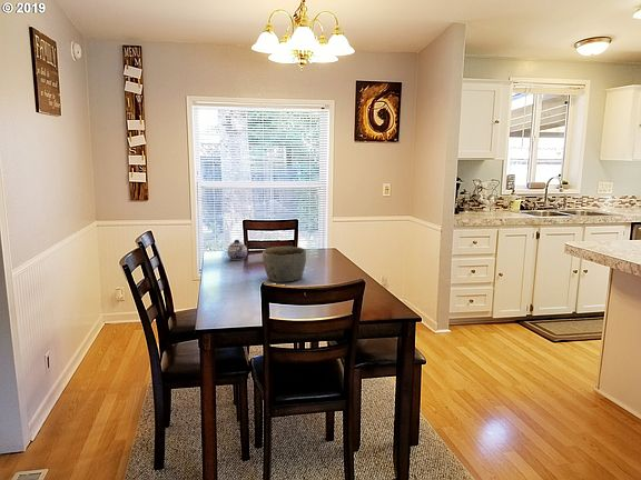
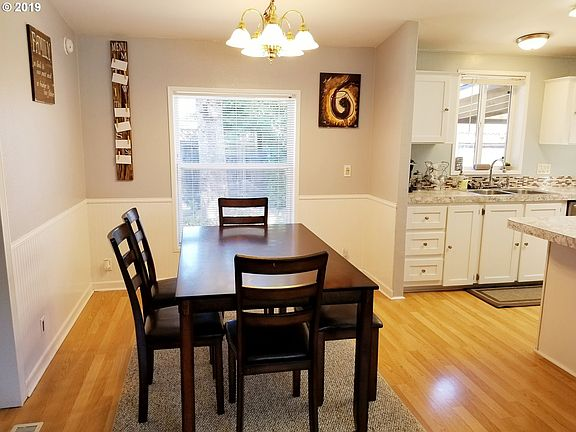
- teapot (237, 249)
- bowl (284, 263)
